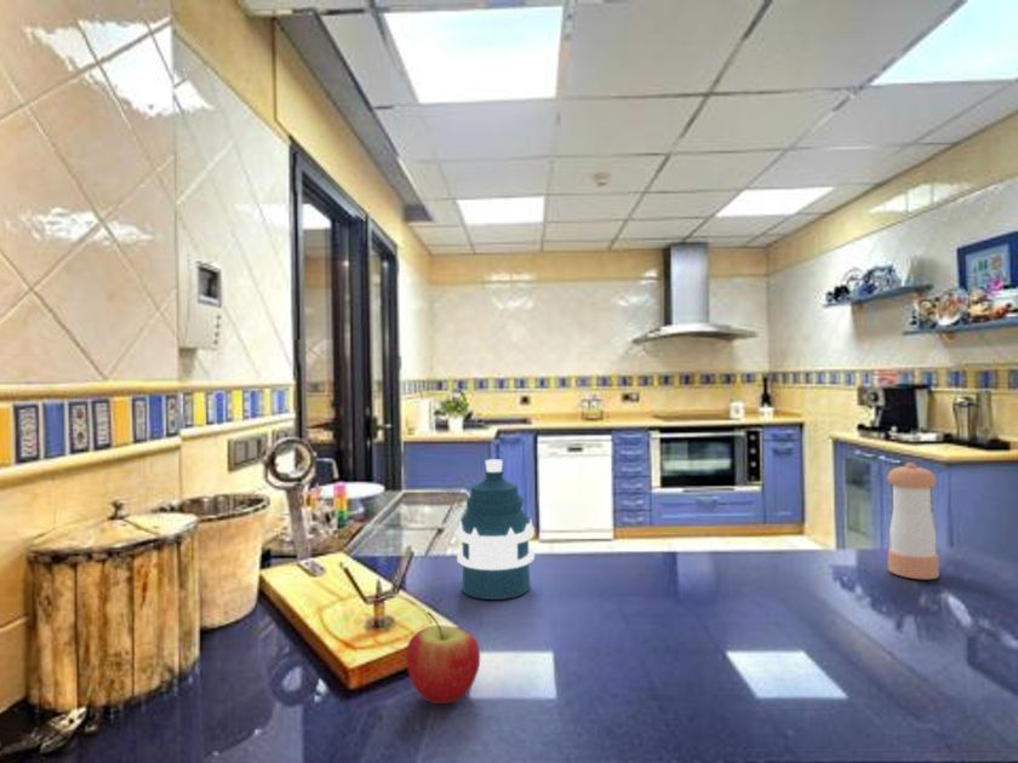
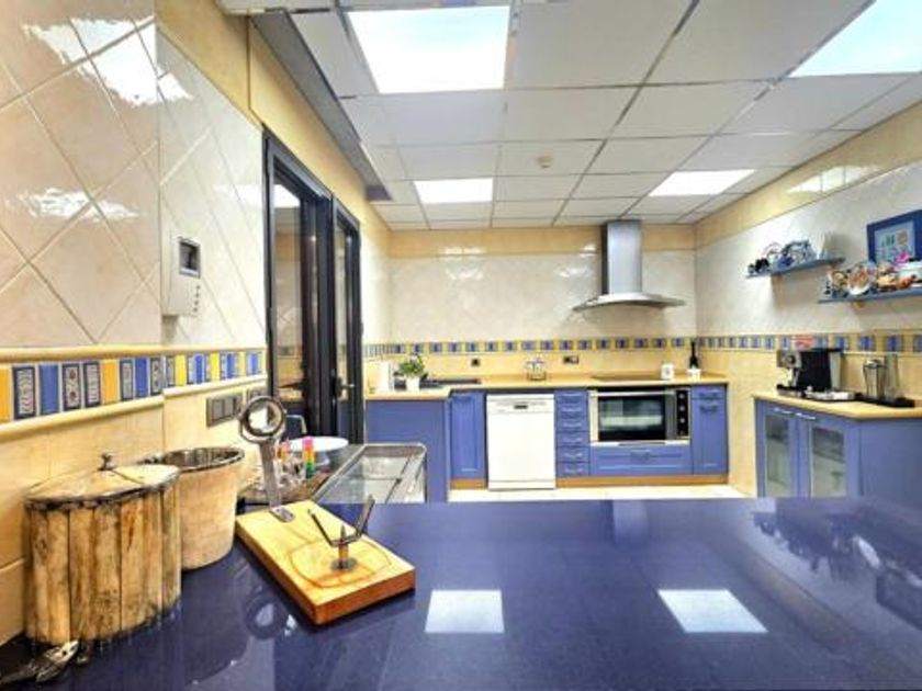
- water bottle (494, 523)
- apple (442, 653)
- pepper shaker (911, 517)
